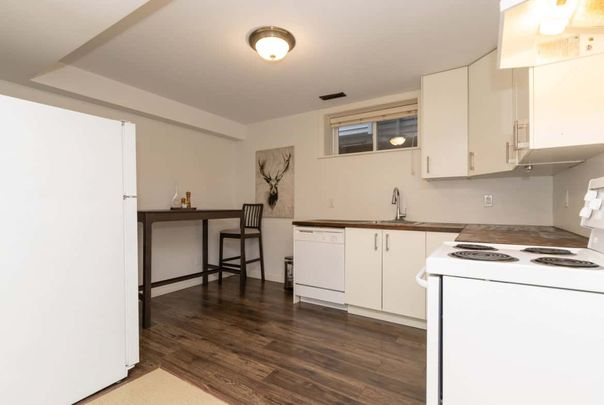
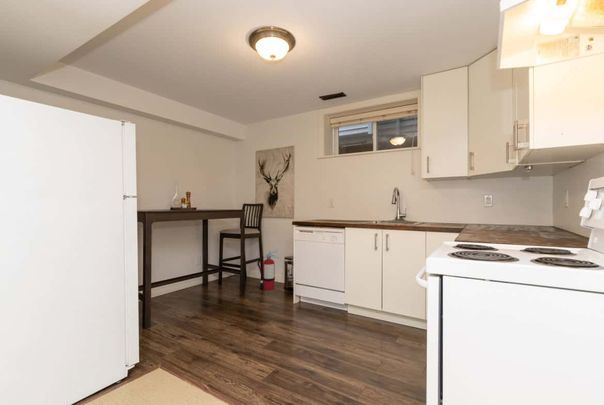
+ fire extinguisher (268, 268)
